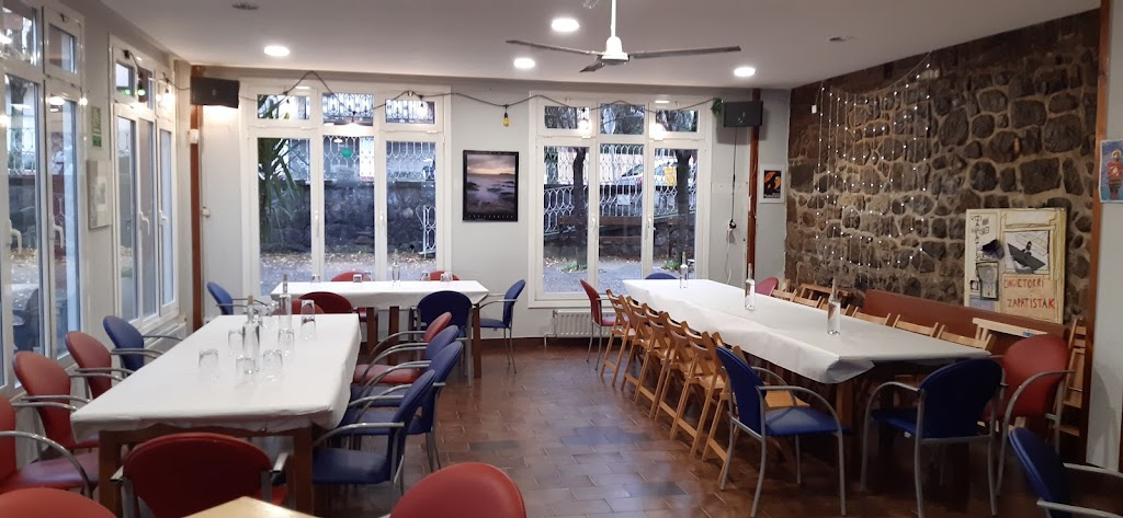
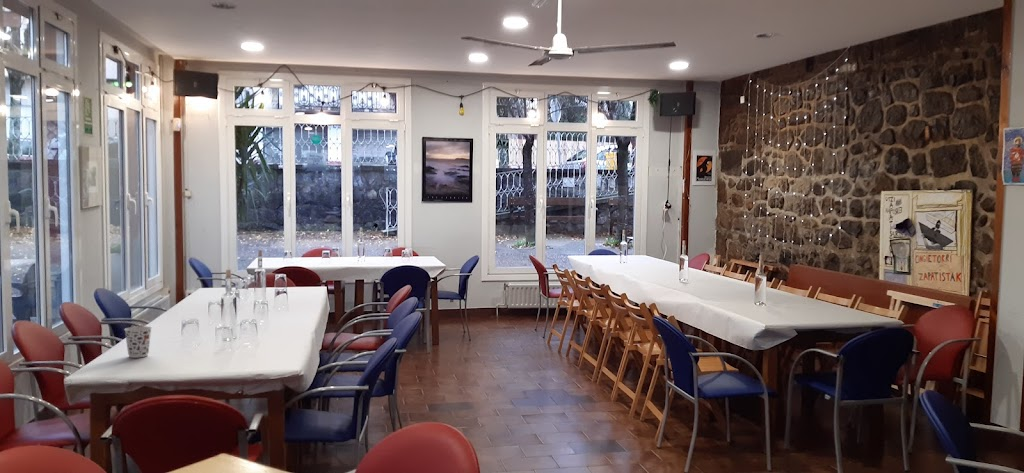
+ cup (138, 342)
